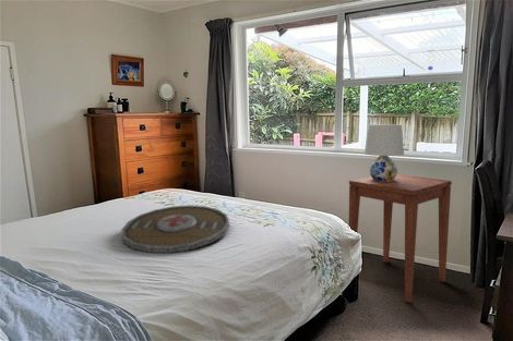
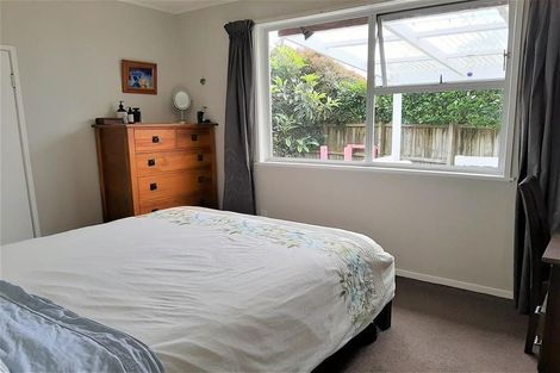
- table lamp (383, 153)
- side table (390, 231)
- serving tray (177, 226)
